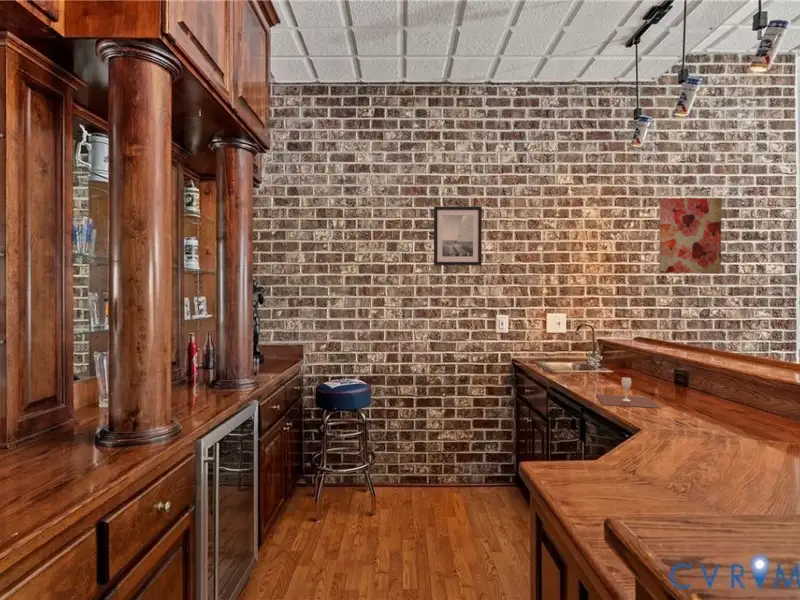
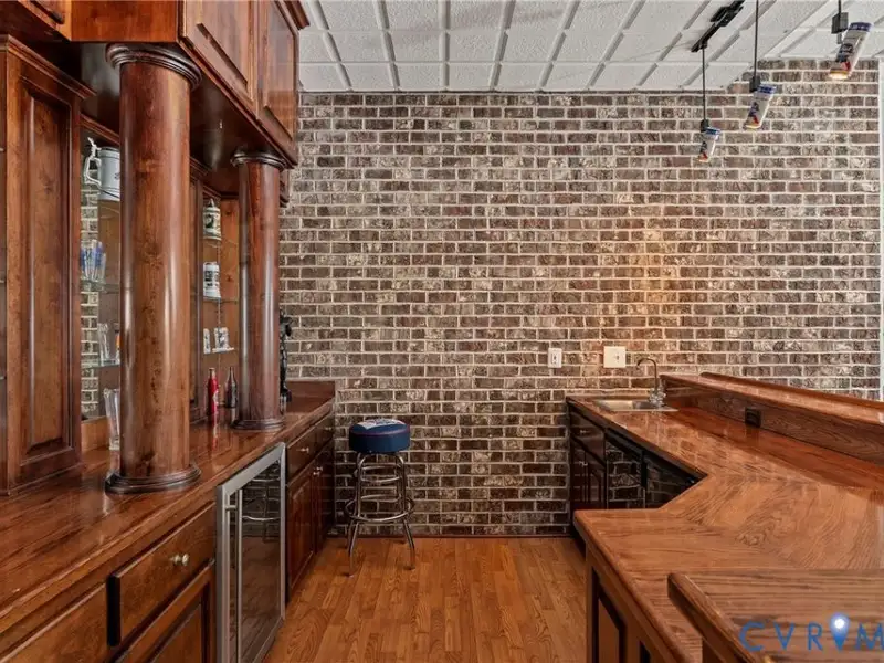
- wine glass (626, 389)
- wall art (690, 235)
- wall art (457, 235)
